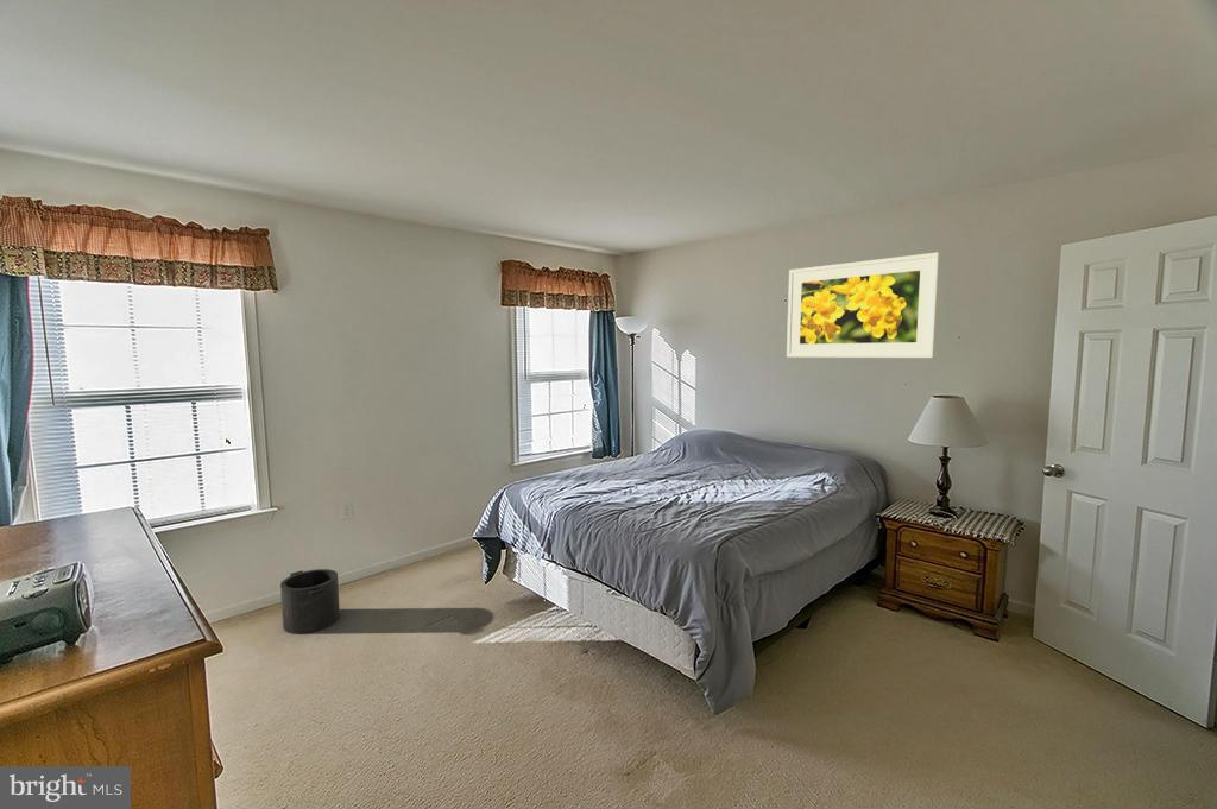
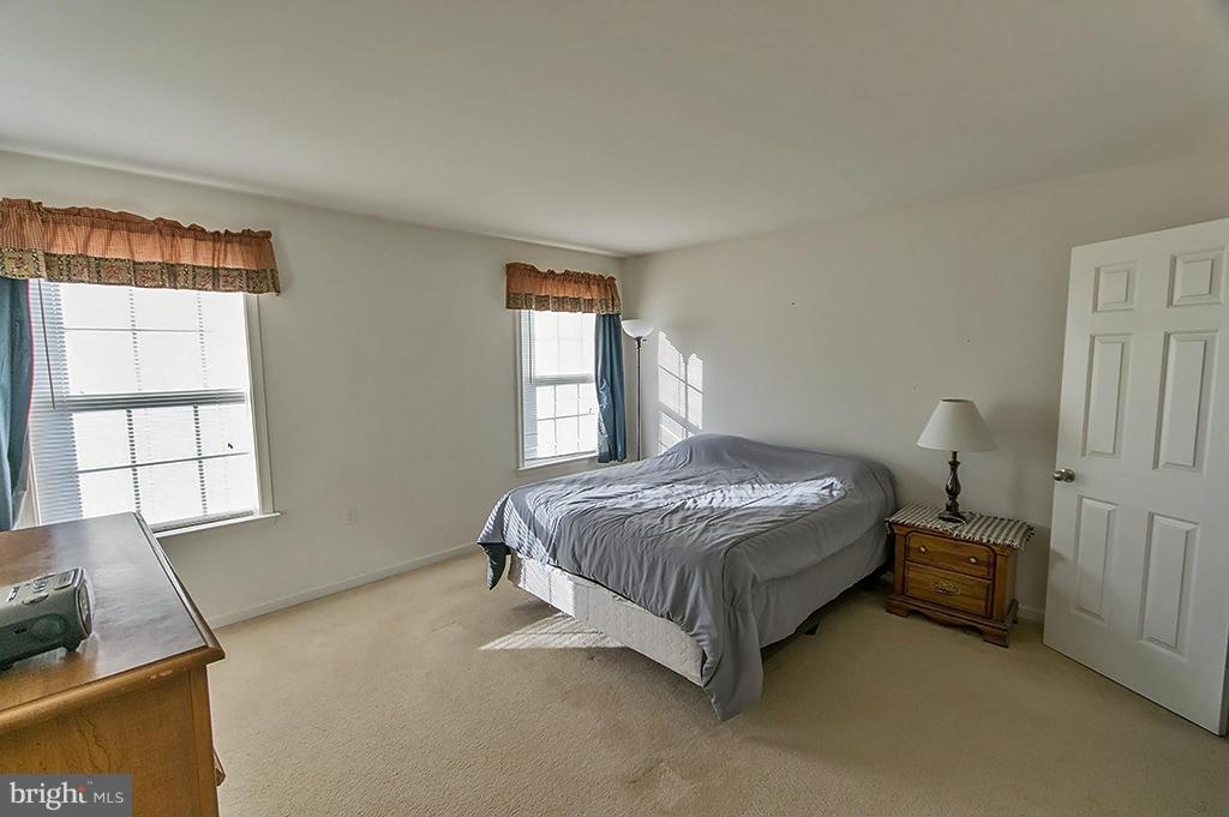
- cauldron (310, 600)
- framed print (855, 310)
